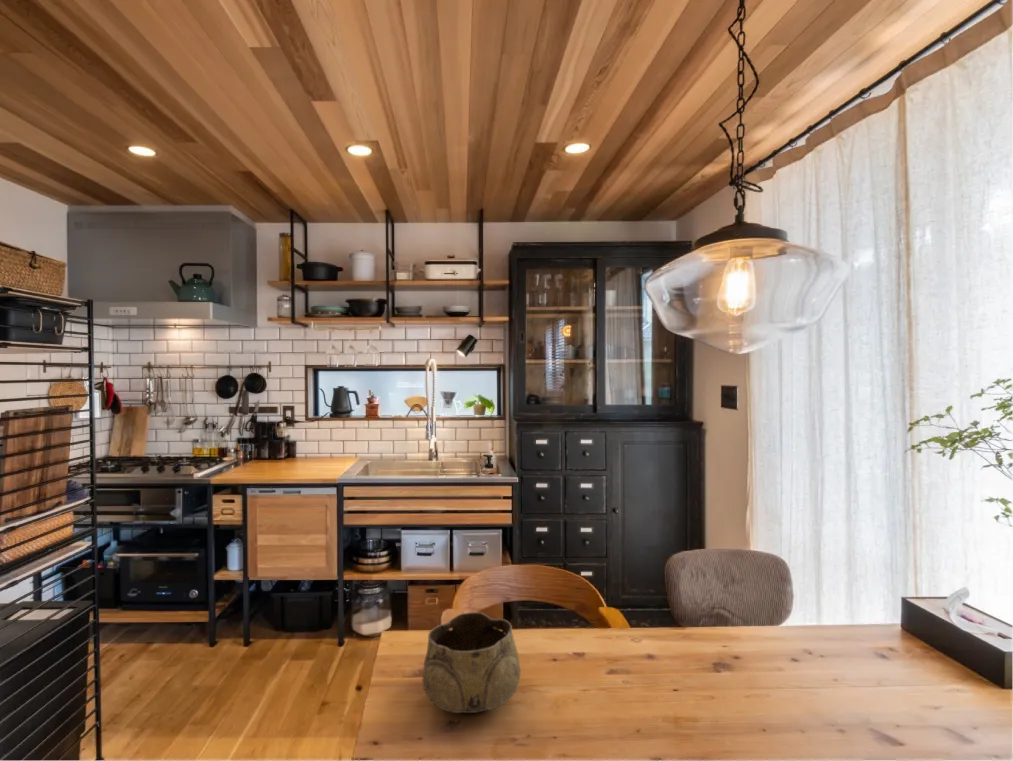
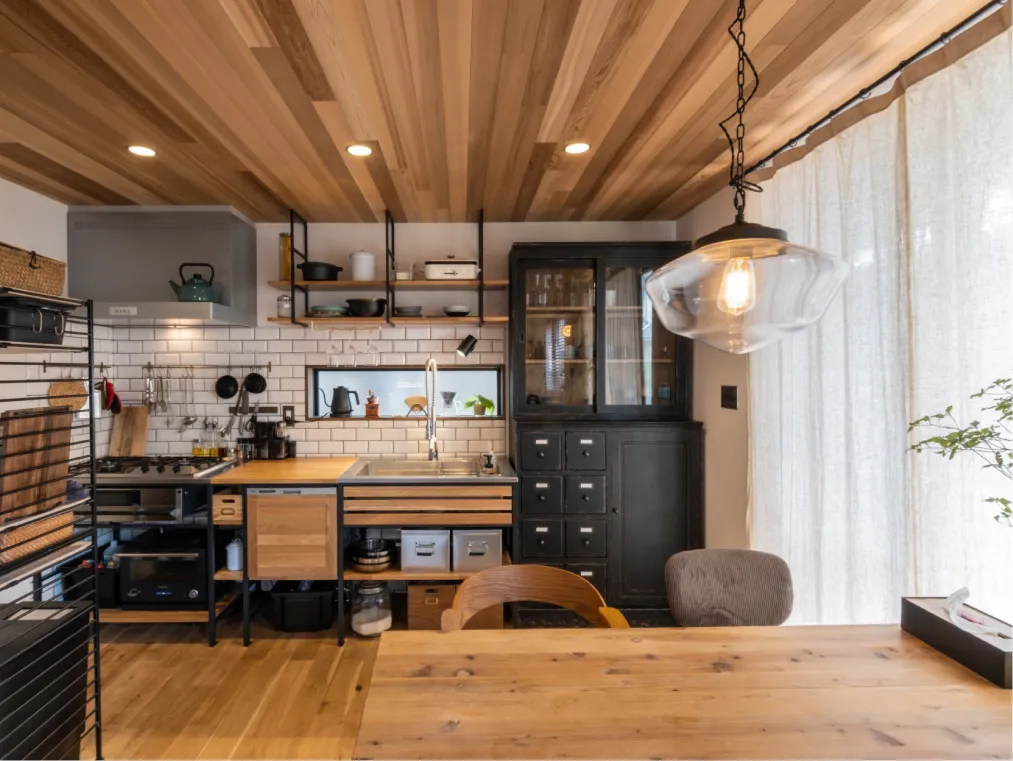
- decorative bowl (471, 665)
